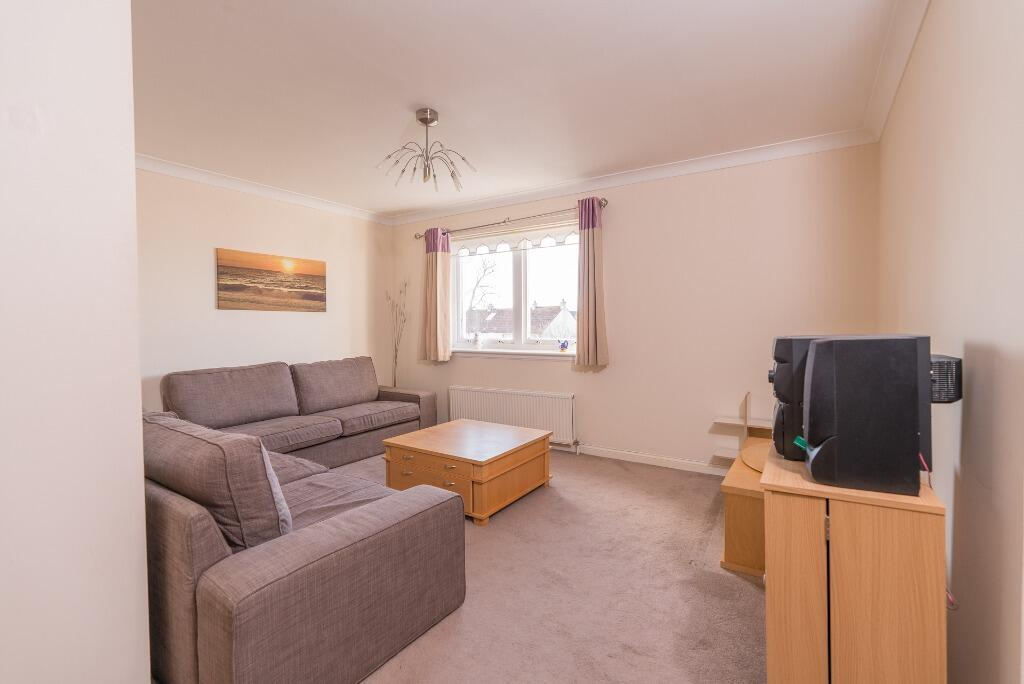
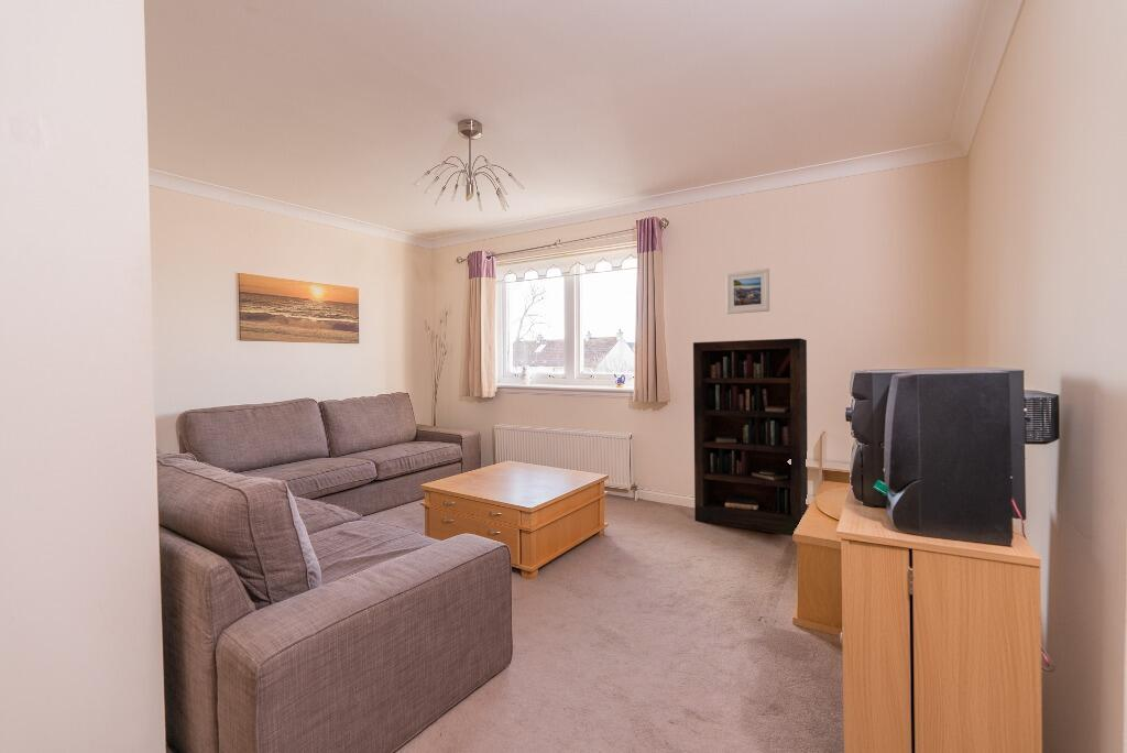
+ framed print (747, 292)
+ bookcase (749, 432)
